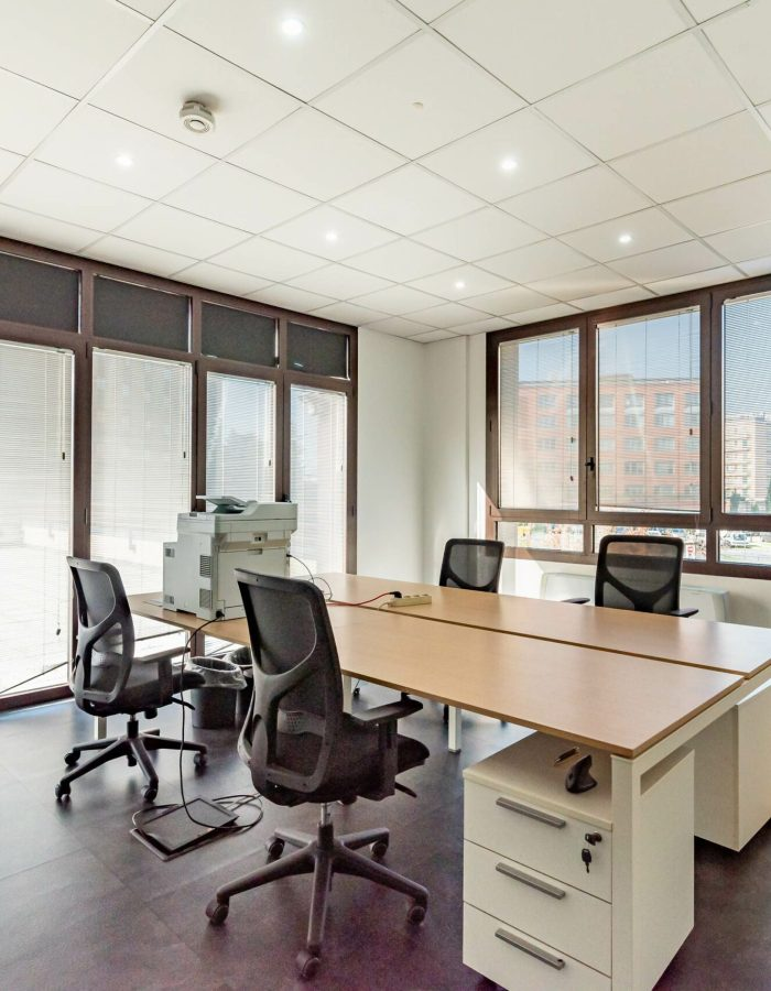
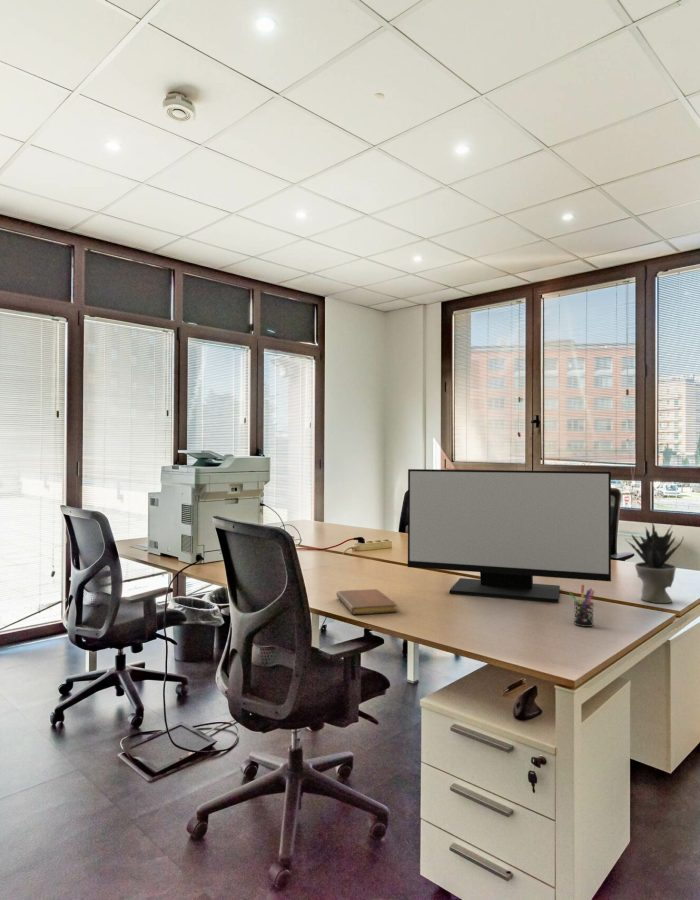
+ pen holder (581, 605)
+ monitor (505, 530)
+ notebook (365, 600)
+ potted plant (658, 561)
